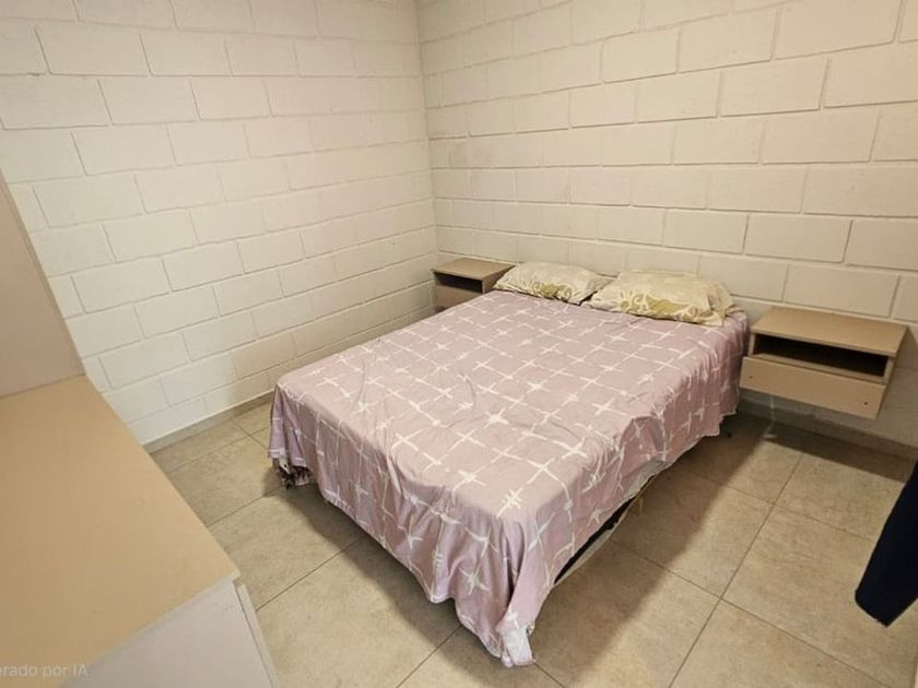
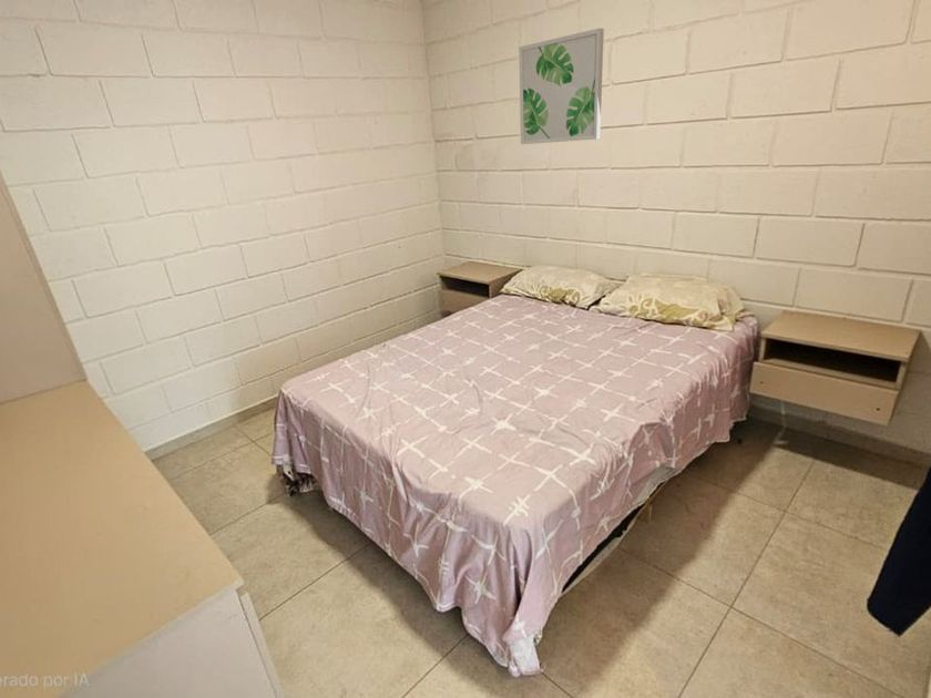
+ wall art (557, 92)
